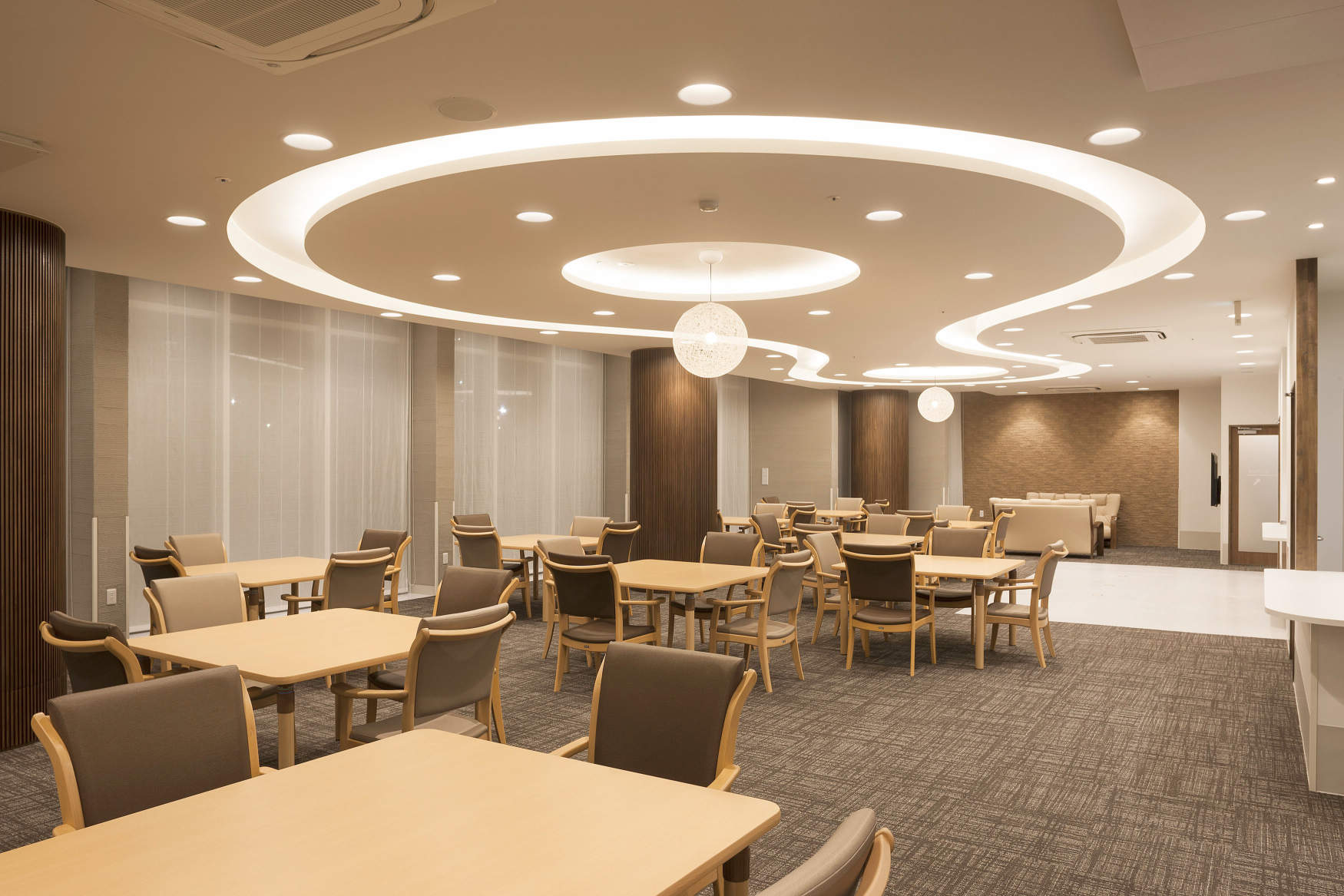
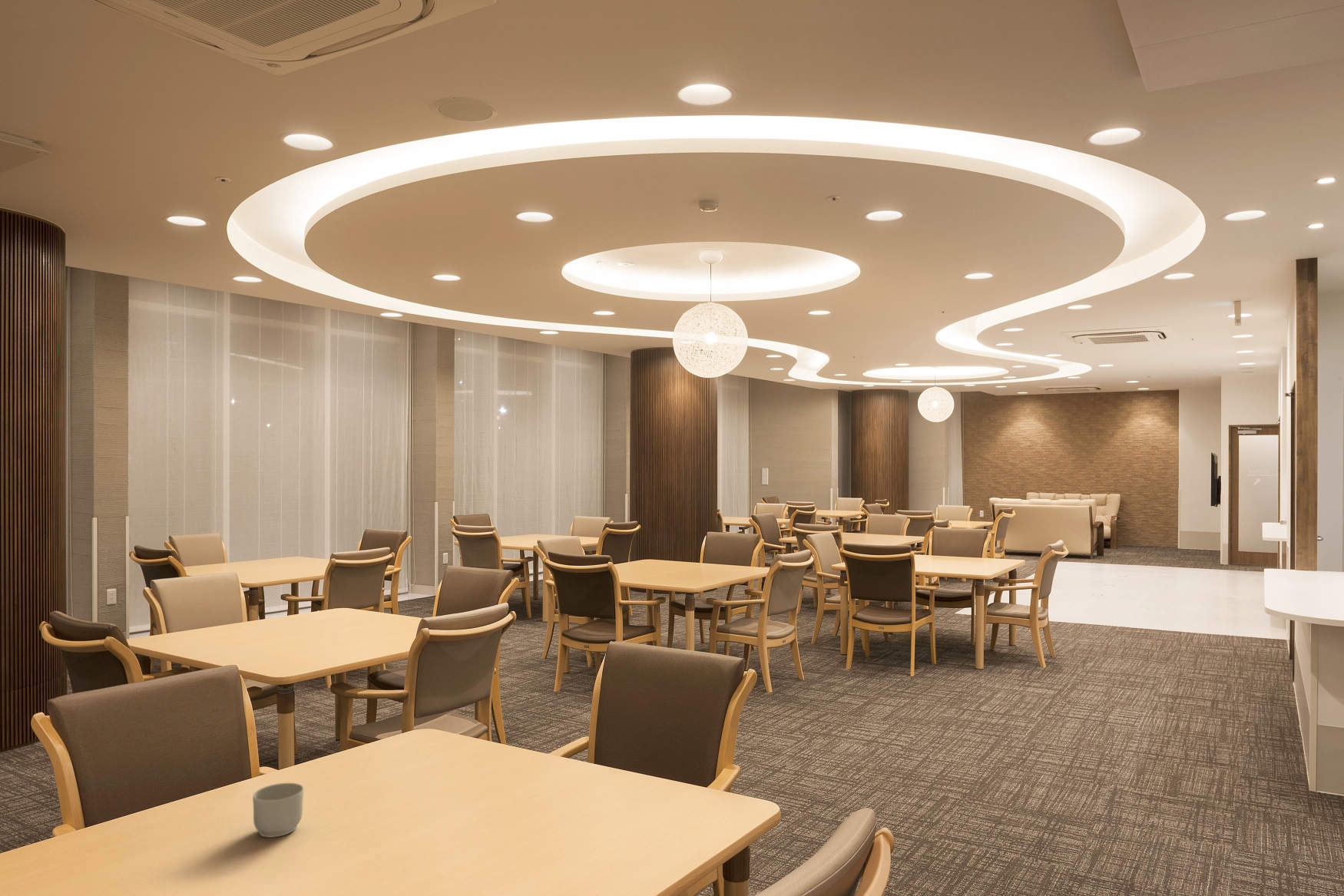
+ mug (281, 808)
